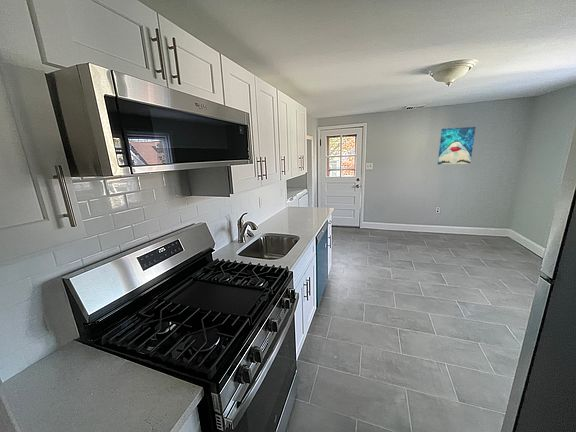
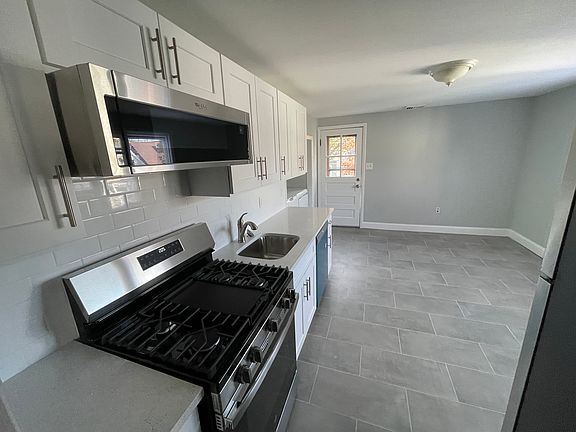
- wall art (455, 146)
